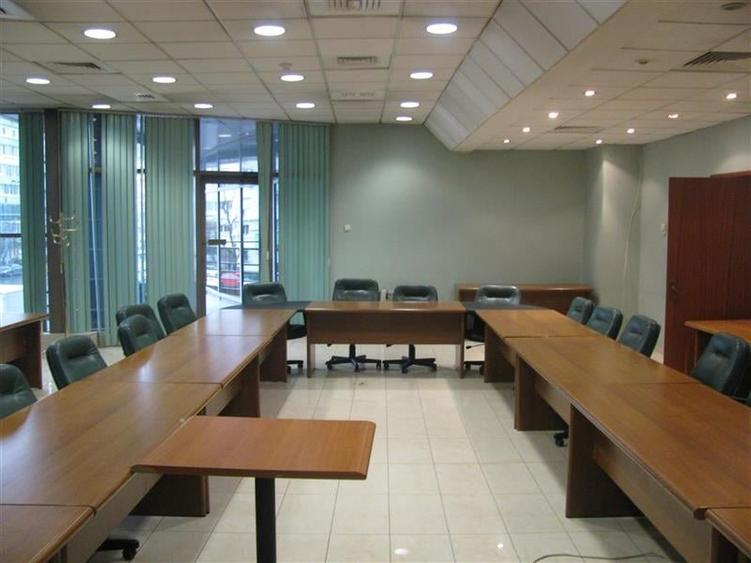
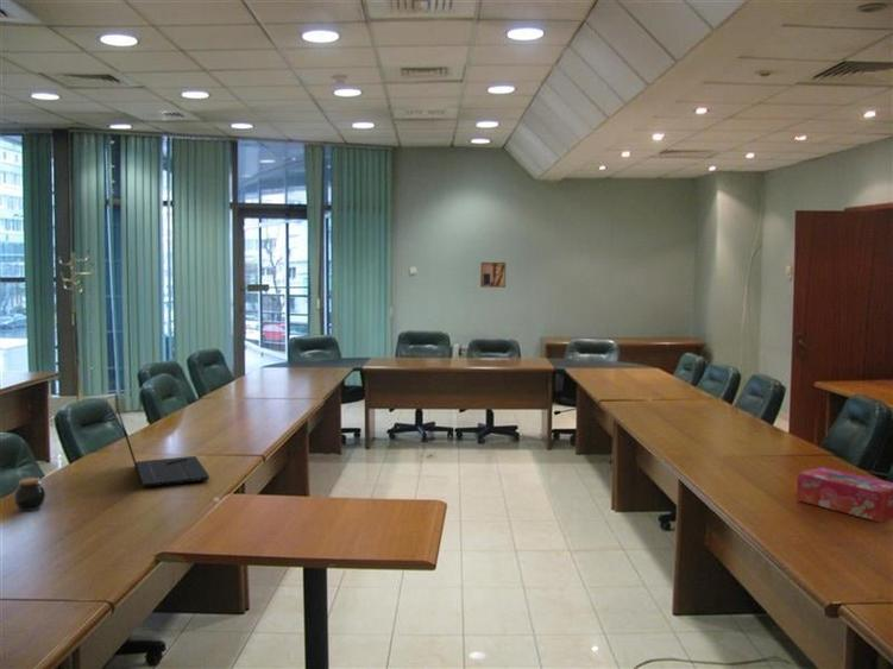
+ jar (30, 493)
+ wall art (492, 274)
+ tissue box (849, 492)
+ laptop (162, 459)
